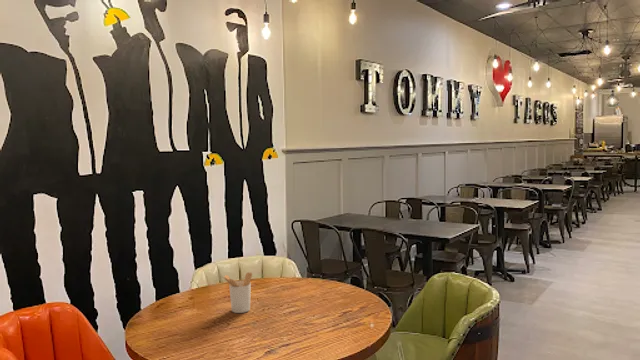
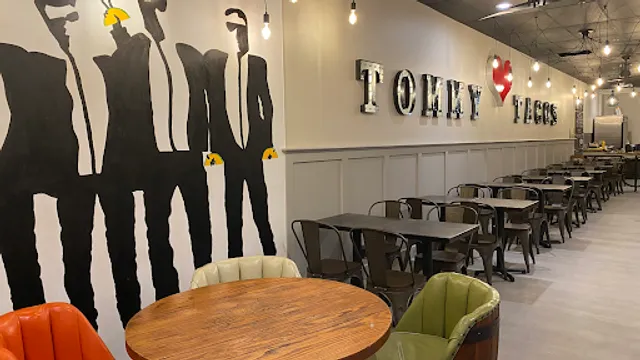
- utensil holder (236, 292)
